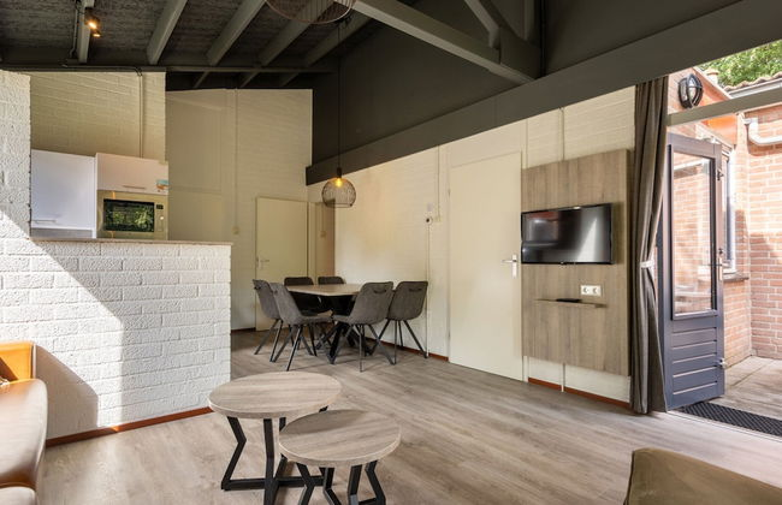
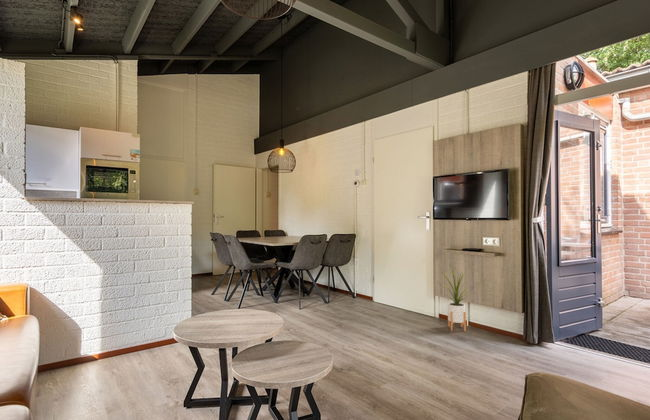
+ house plant (456, 296)
